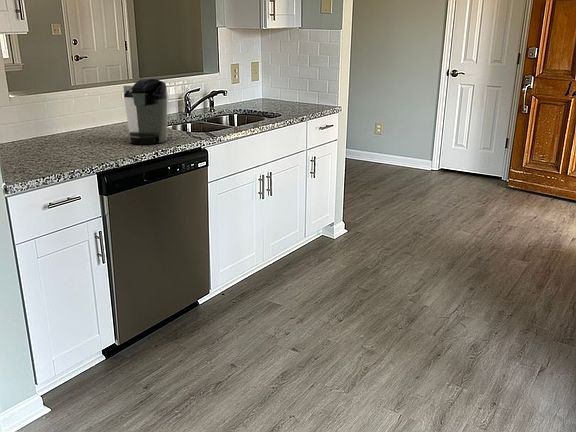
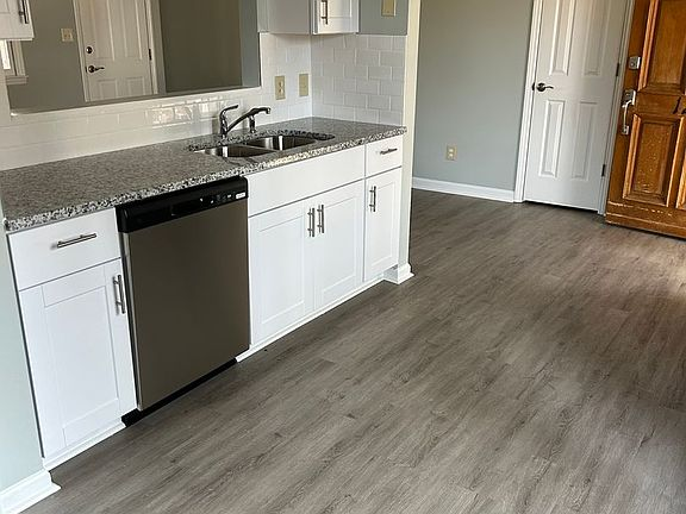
- coffee maker (138, 108)
